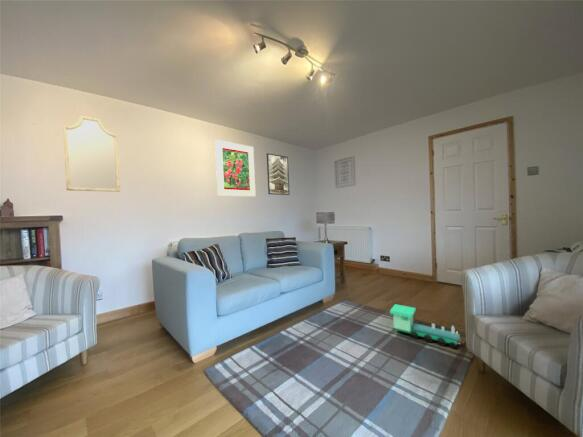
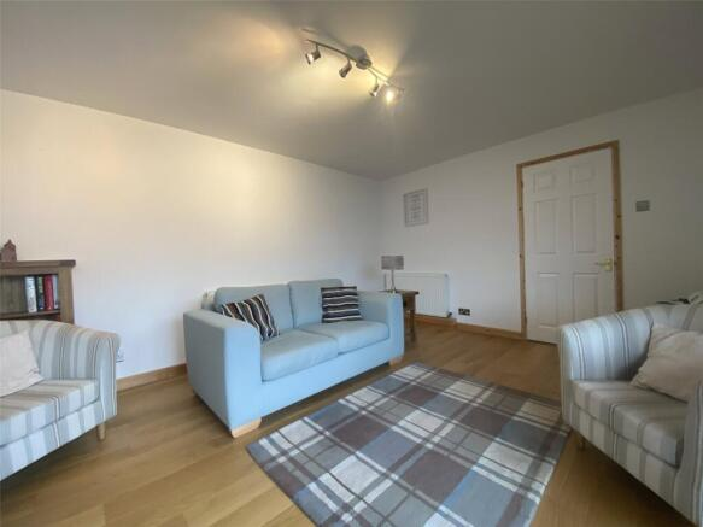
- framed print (236, 170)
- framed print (278, 174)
- toy train (423, 325)
- home mirror (92, 154)
